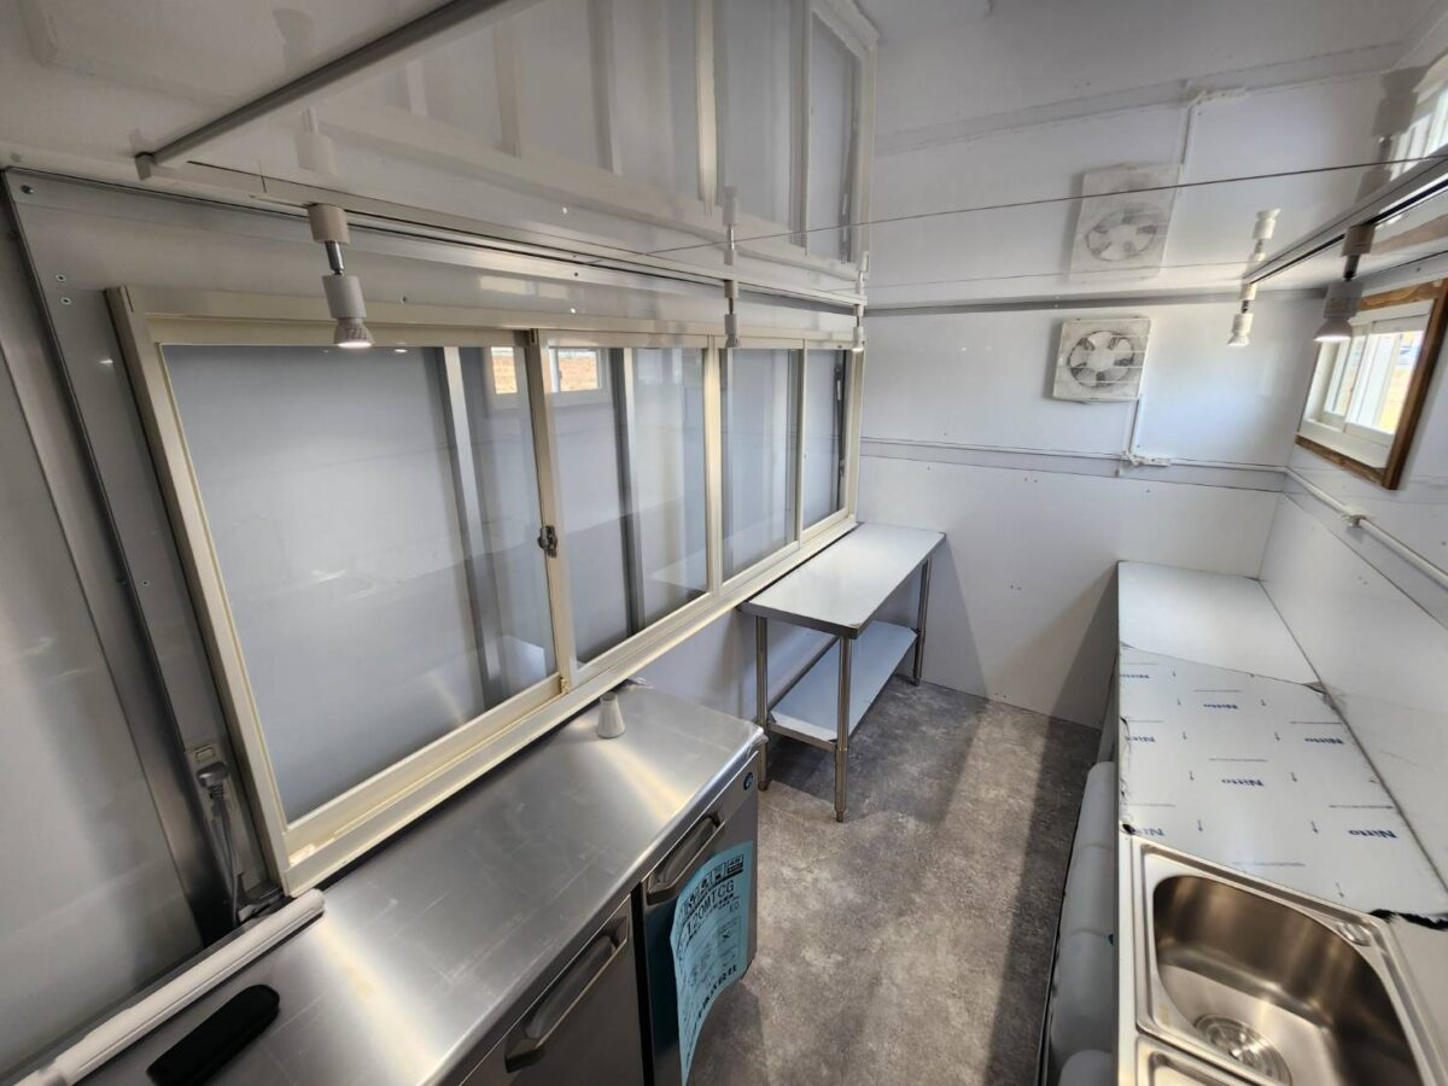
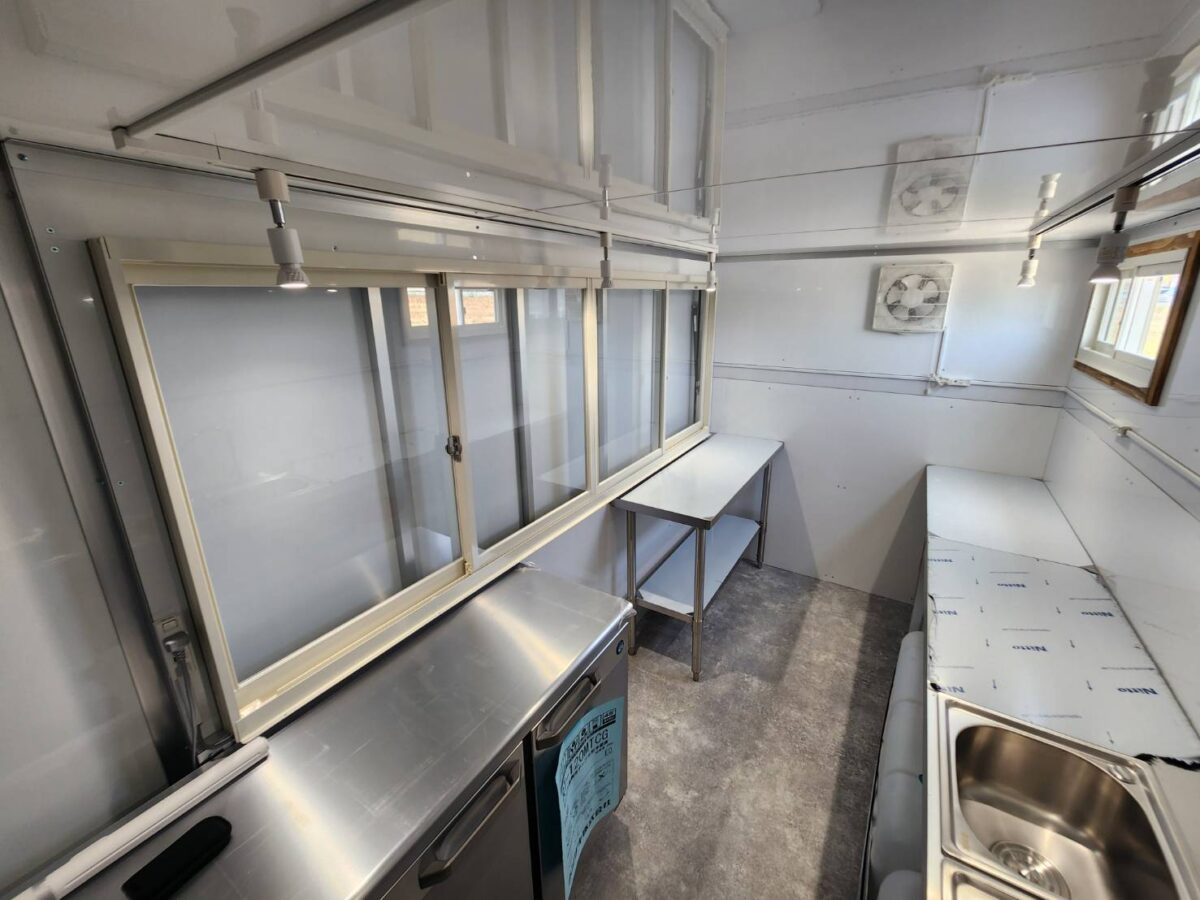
- saltshaker (609, 712)
